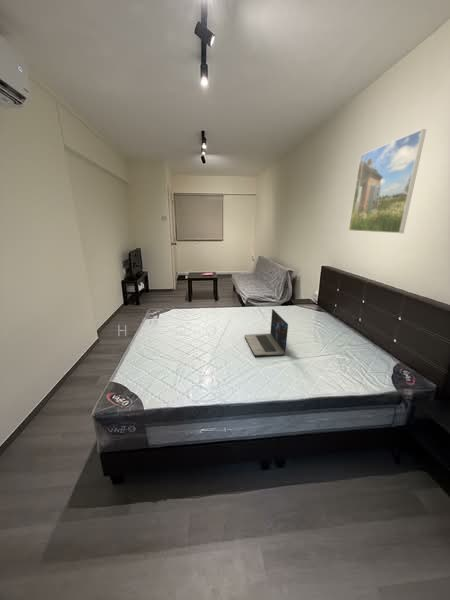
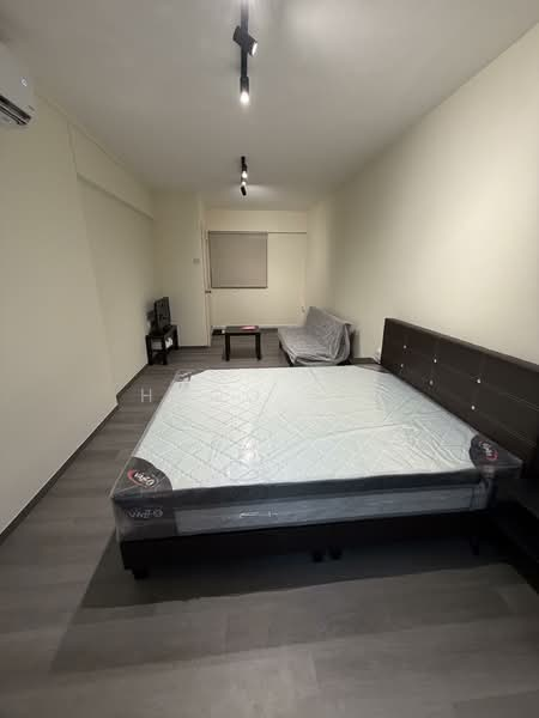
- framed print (379, 190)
- laptop (264, 334)
